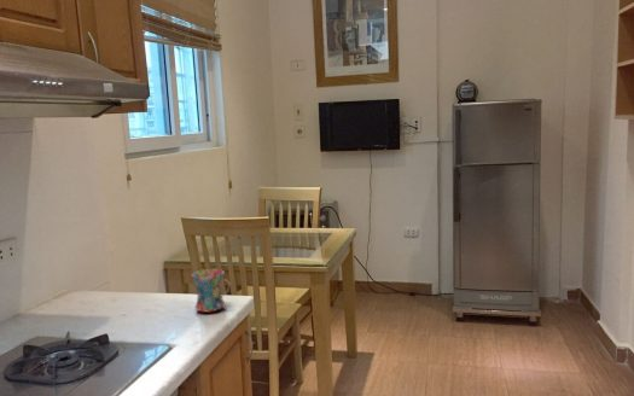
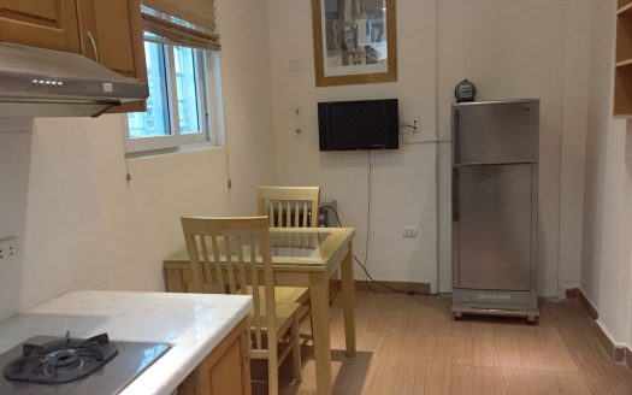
- mug (213, 291)
